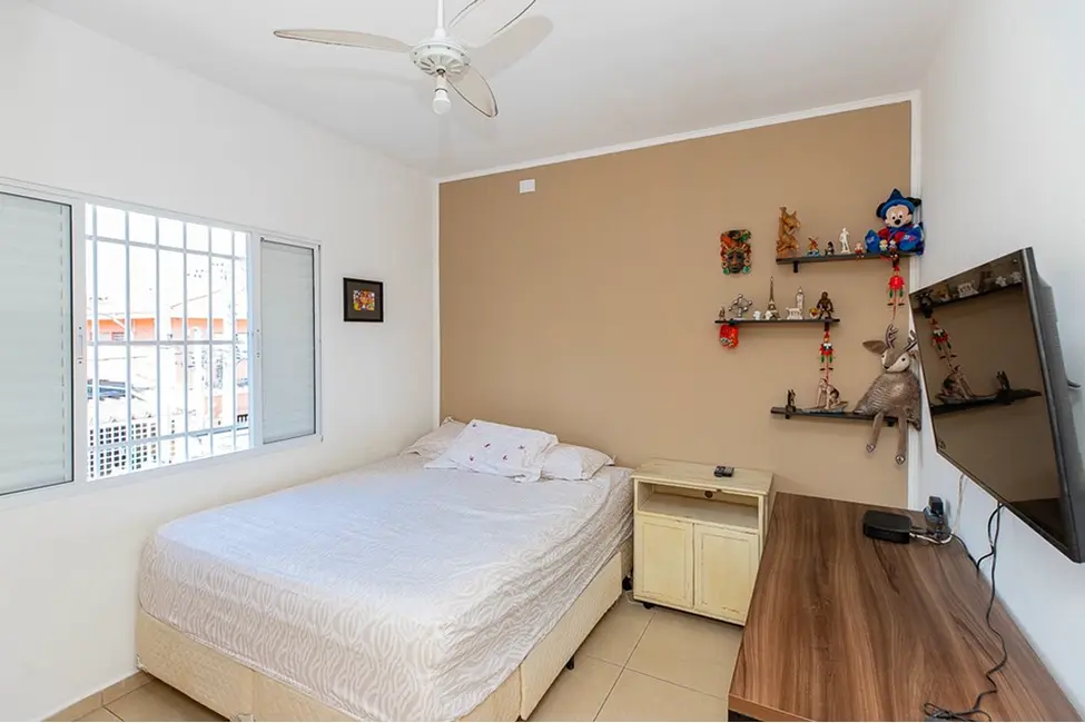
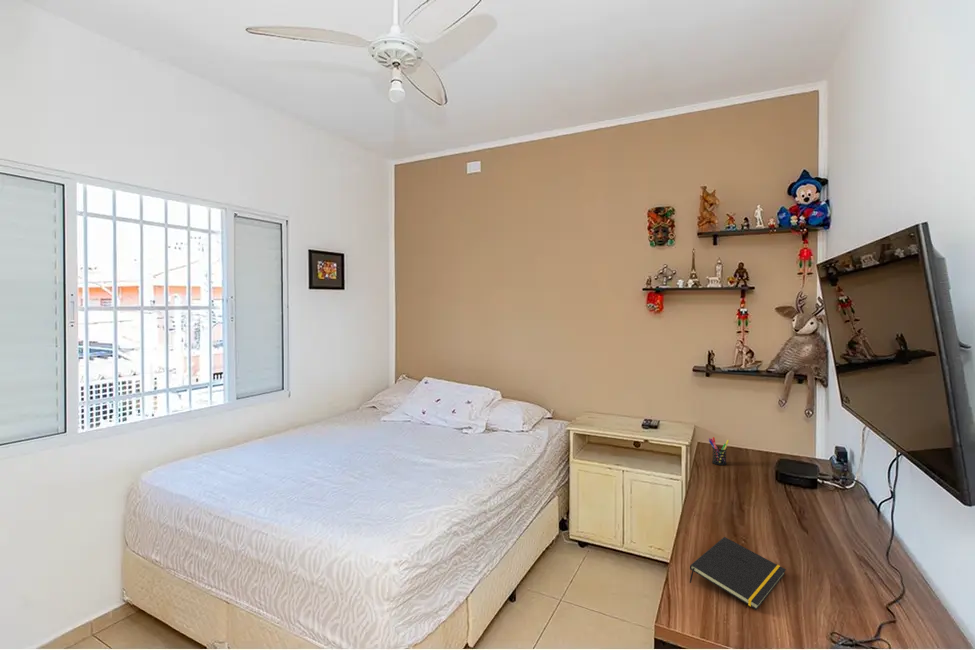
+ pen holder (719, 450)
+ notepad (738, 569)
